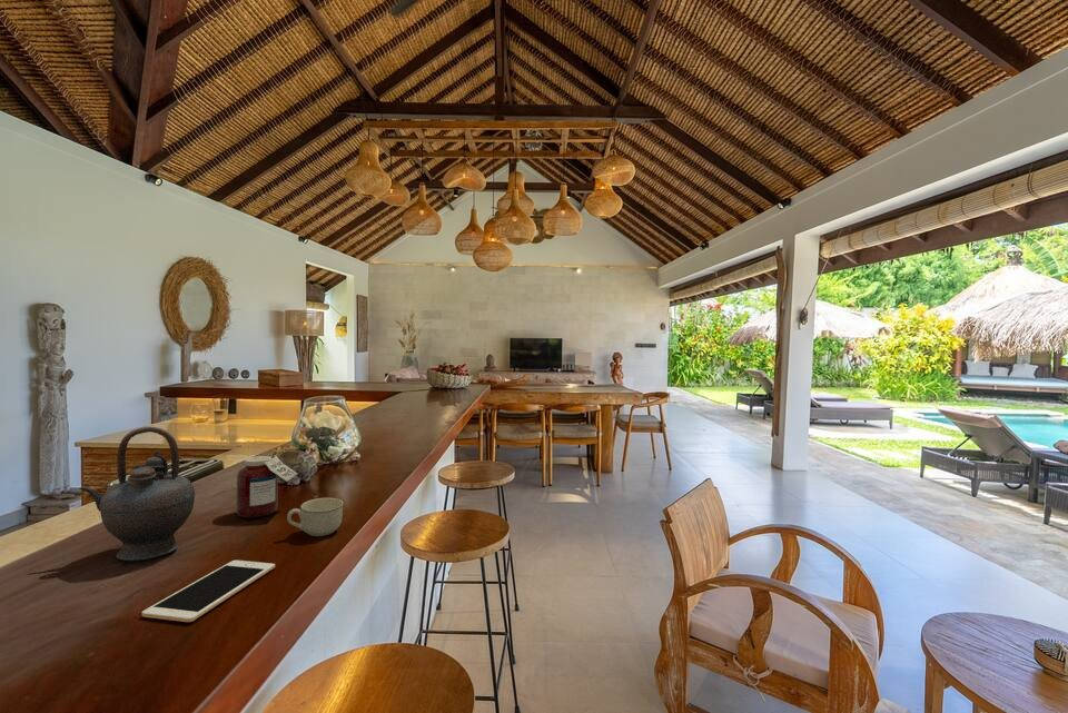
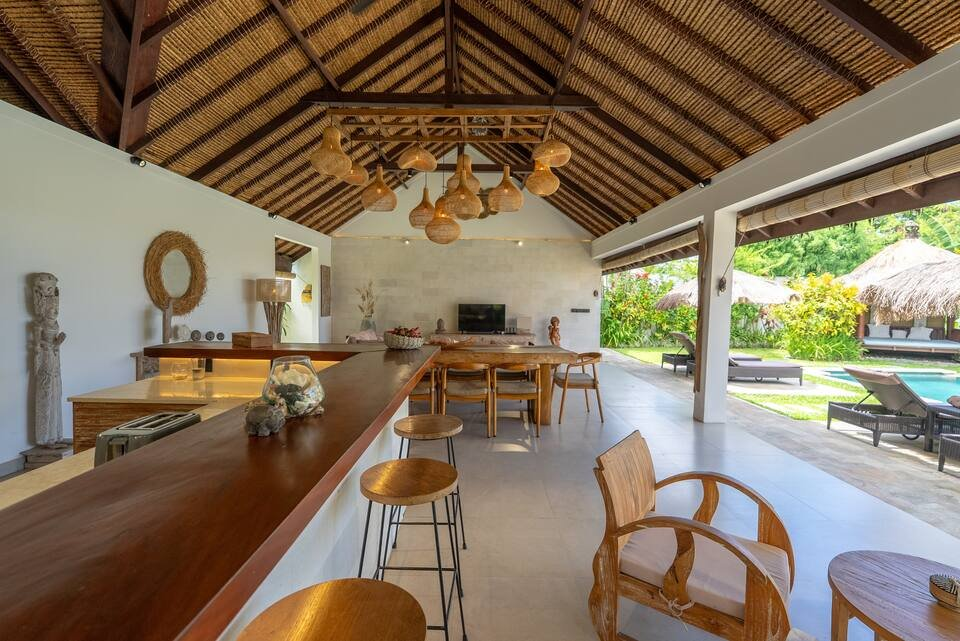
- cell phone (215, 587)
- jar (265, 485)
- cup (315, 518)
- teapot (139, 489)
